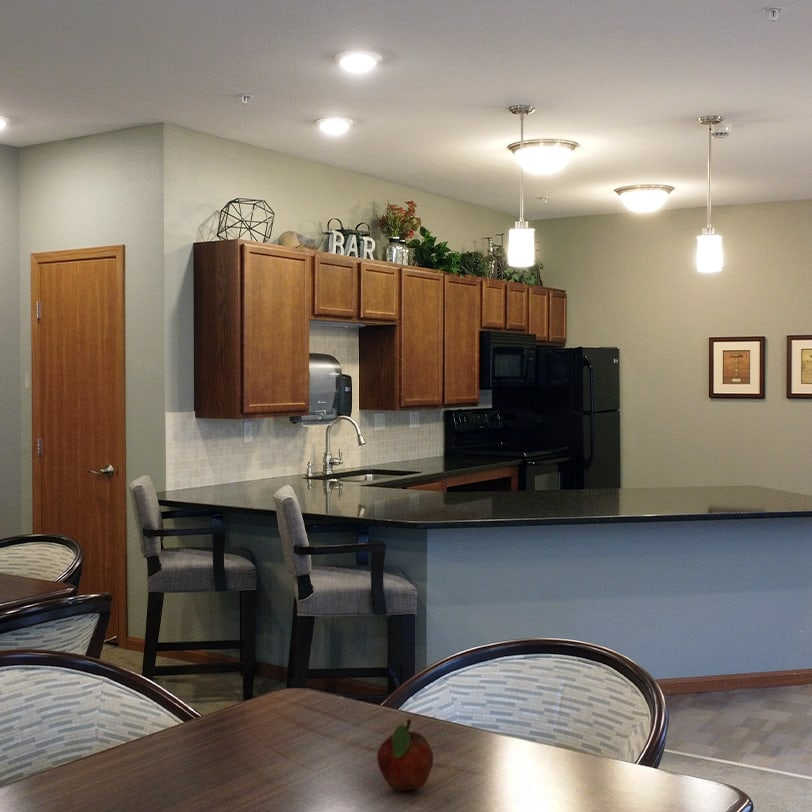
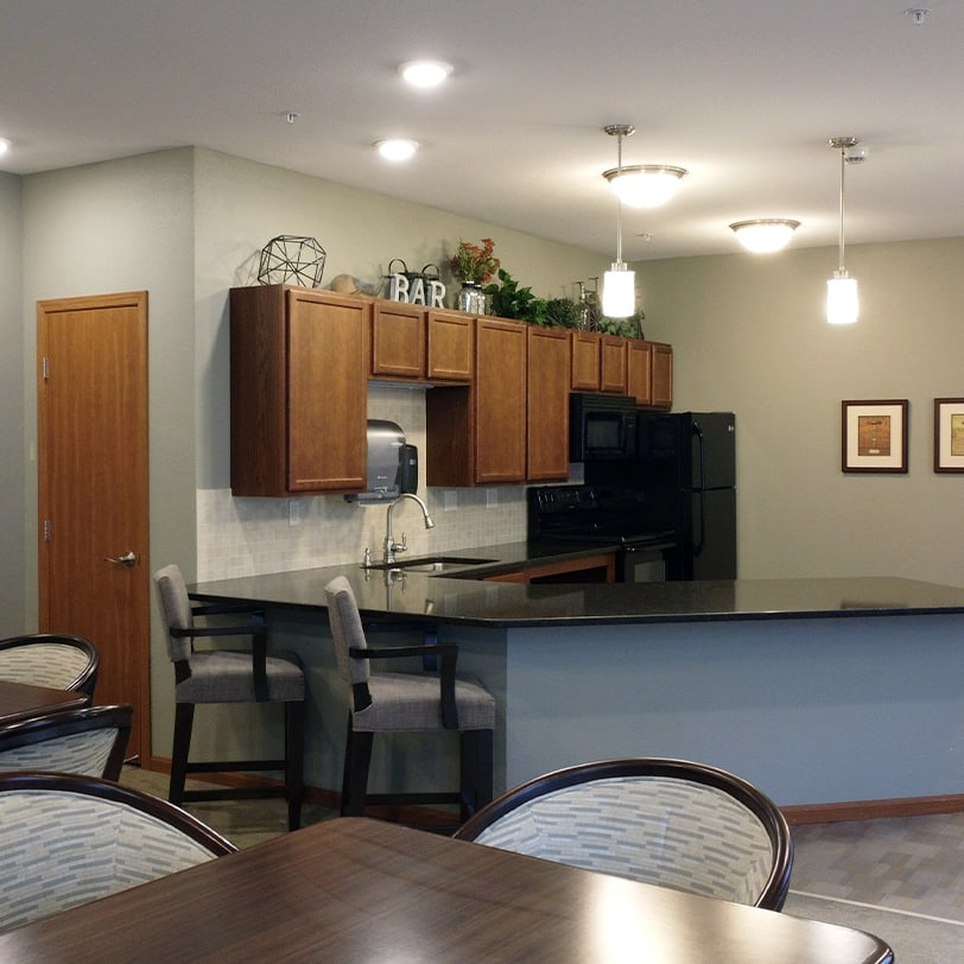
- fruit (404, 755)
